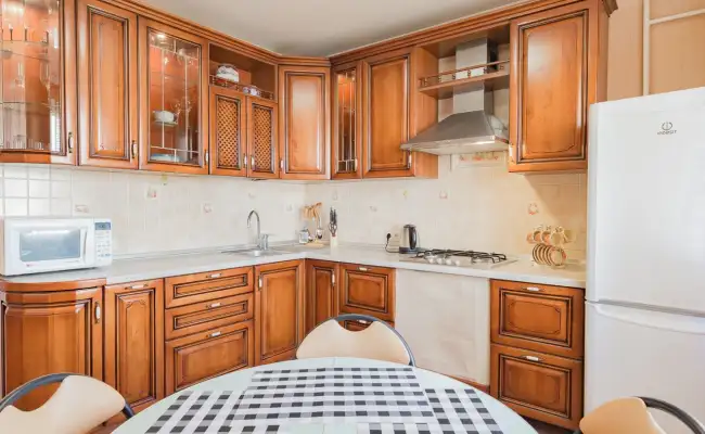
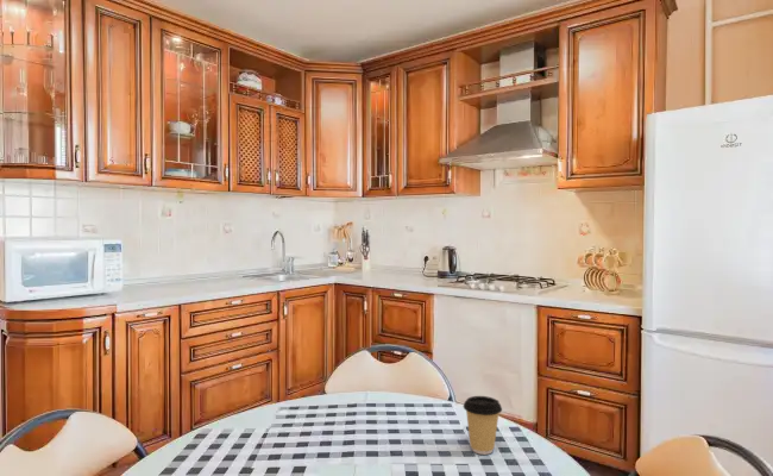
+ coffee cup (482, 424)
